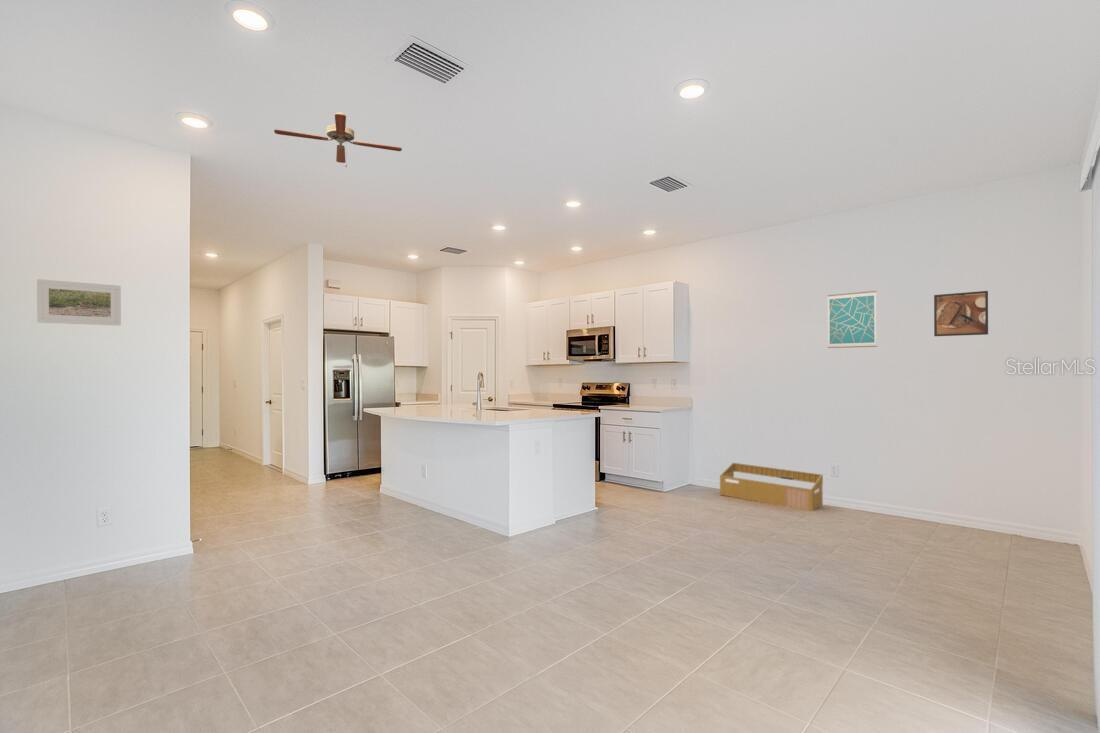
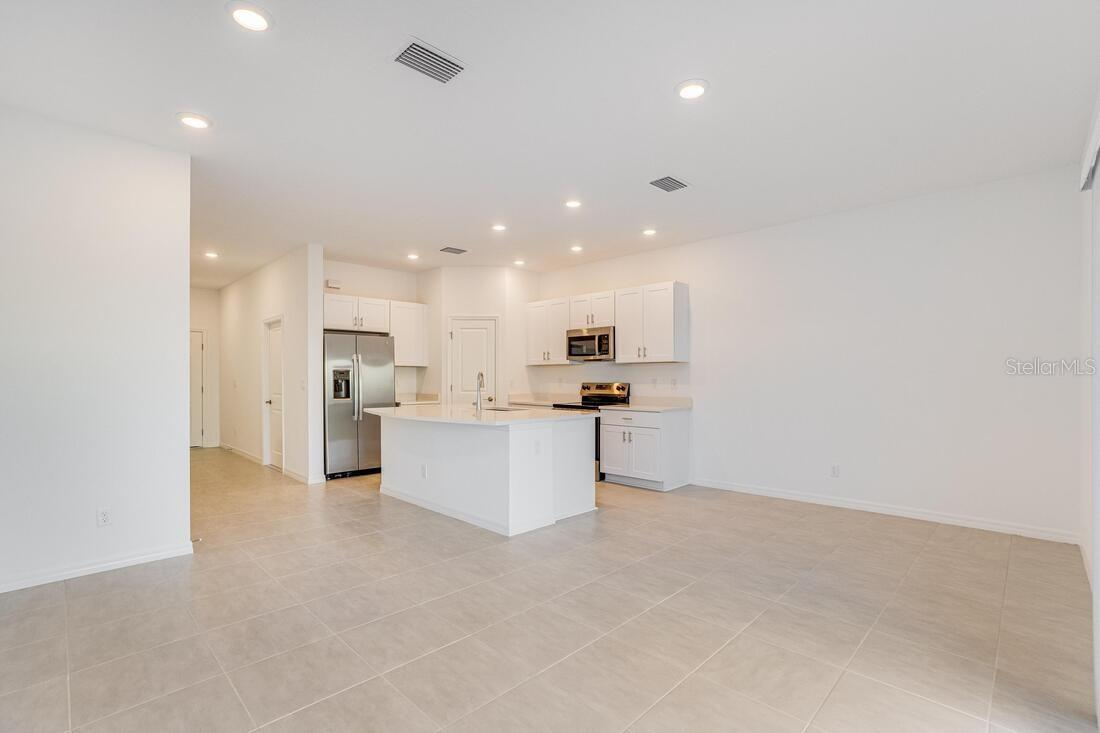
- basket (769, 485)
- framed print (80, 303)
- ceiling fan (340, 140)
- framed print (960, 314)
- wall art (851, 320)
